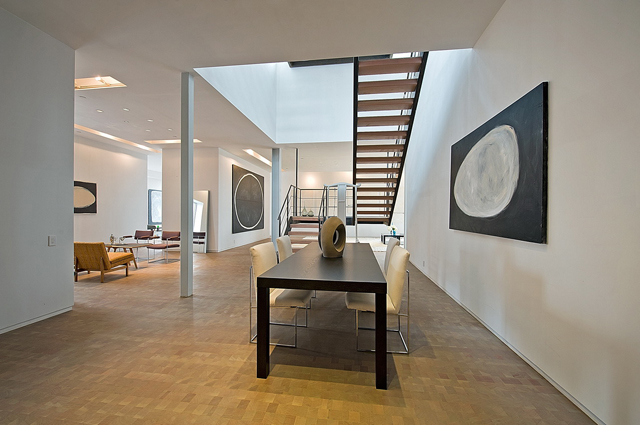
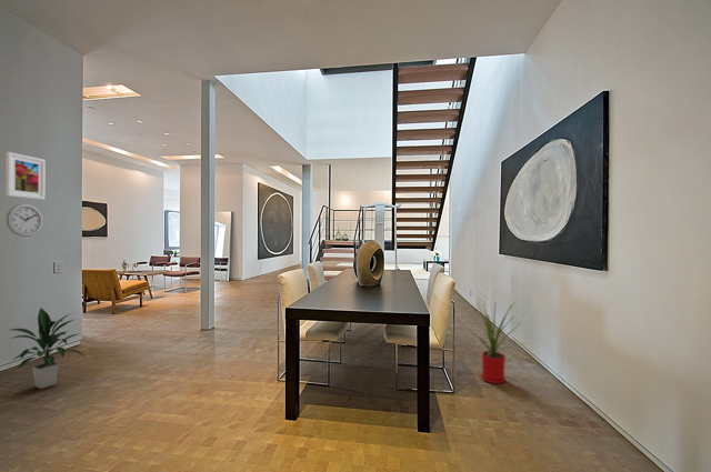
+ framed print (26, 177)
+ wall clock (26, 220)
+ indoor plant (49, 347)
+ house plant (492, 340)
